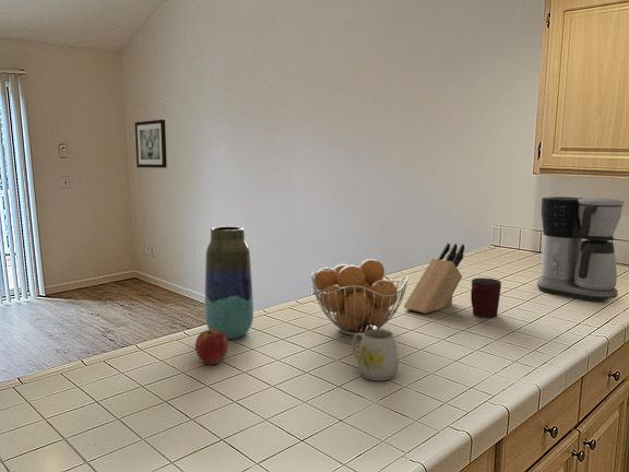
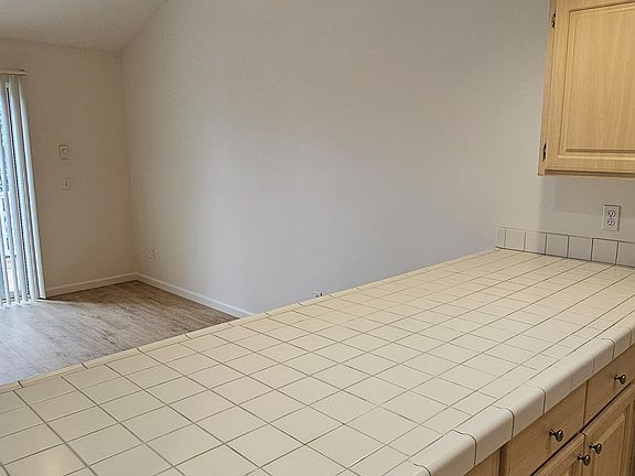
- fruit basket (358, 295)
- apple (212, 346)
- knife block (437, 275)
- mug (372, 353)
- vase (228, 282)
- wall art (150, 144)
- coffee maker (575, 246)
- mug (483, 298)
